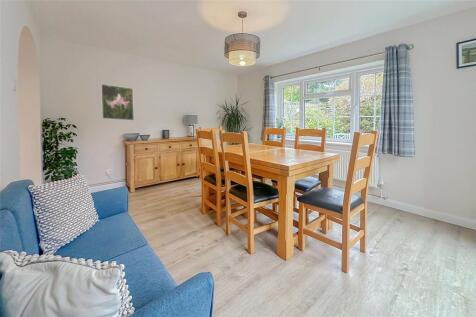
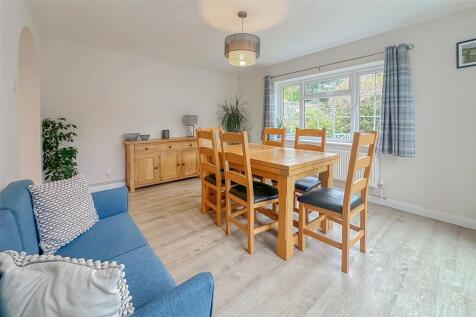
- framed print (118, 103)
